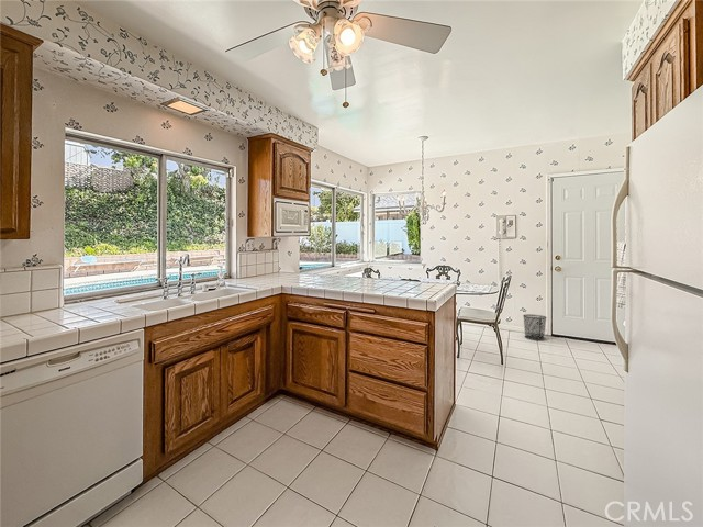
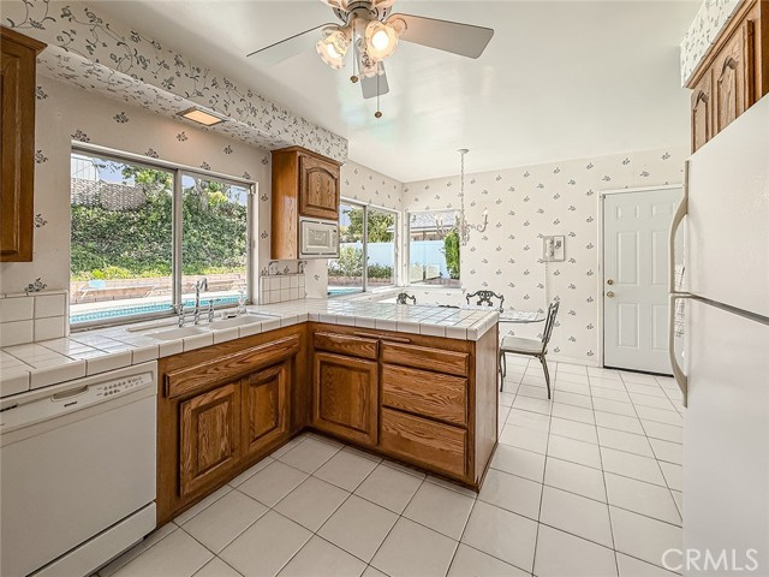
- waste bin (534, 326)
